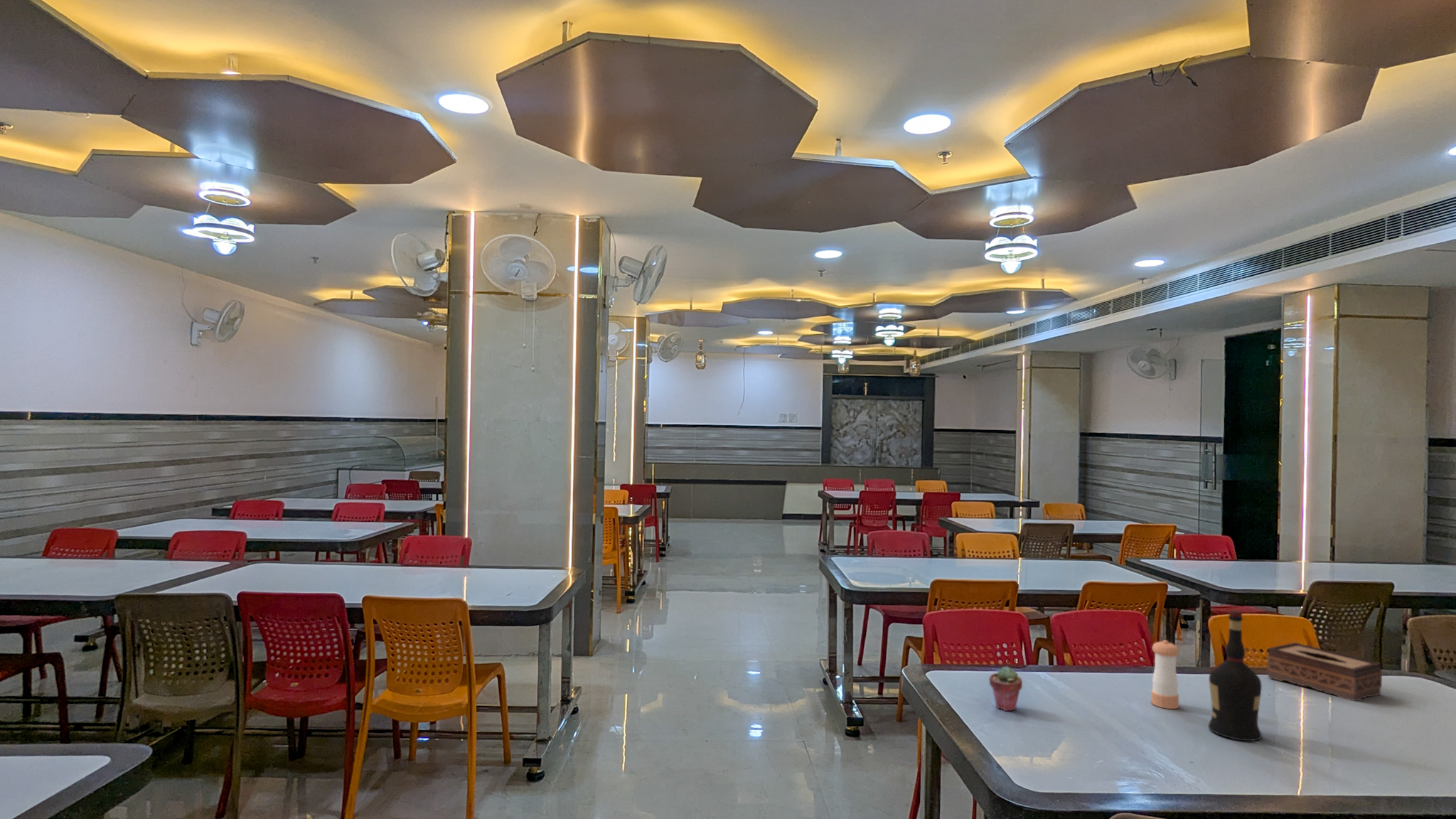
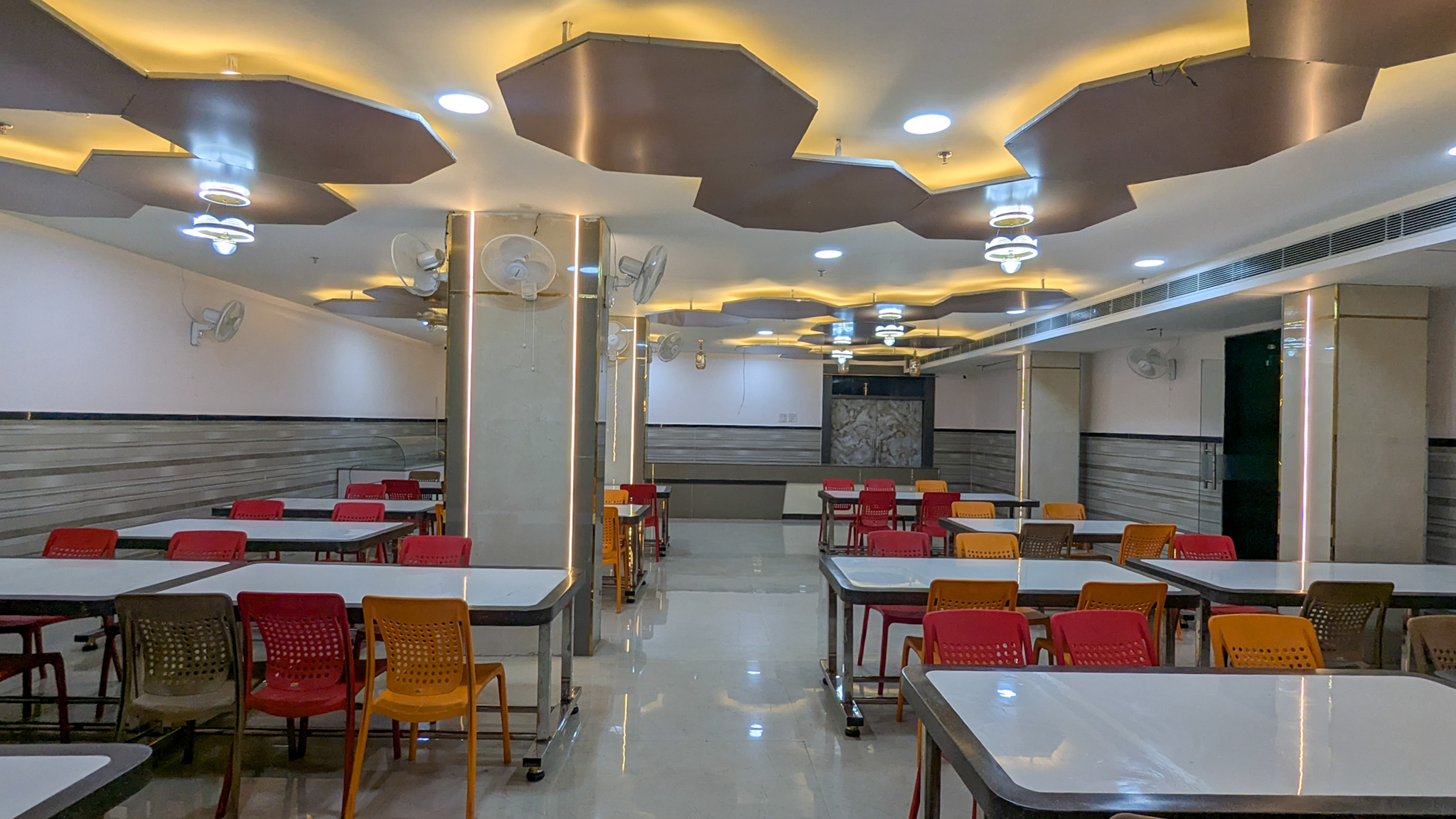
- pepper shaker (1165, 672)
- tissue box (1322, 670)
- liquor (1235, 672)
- potted succulent (1005, 686)
